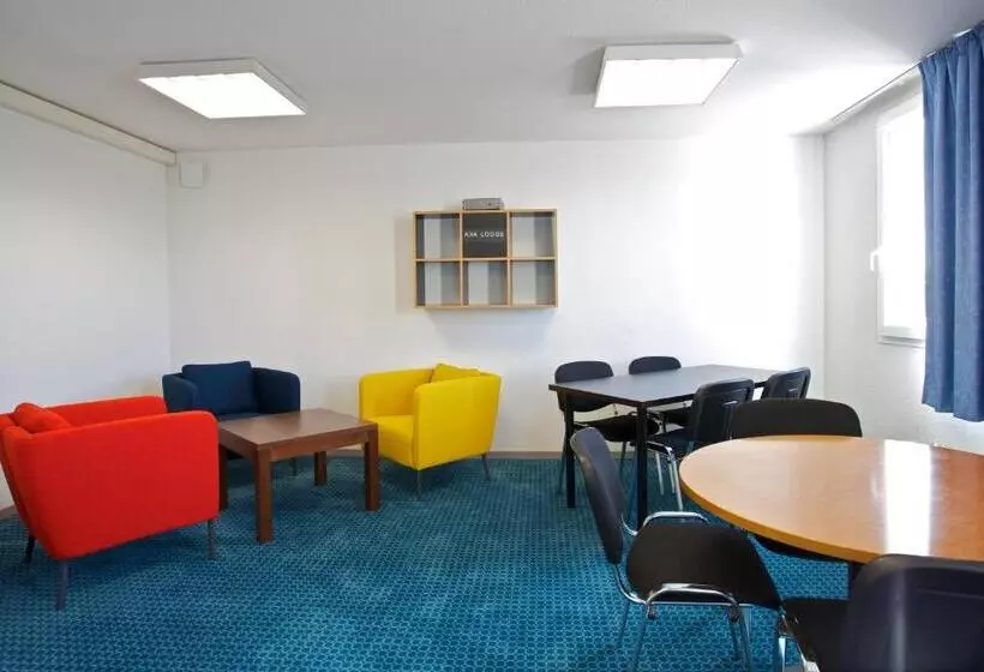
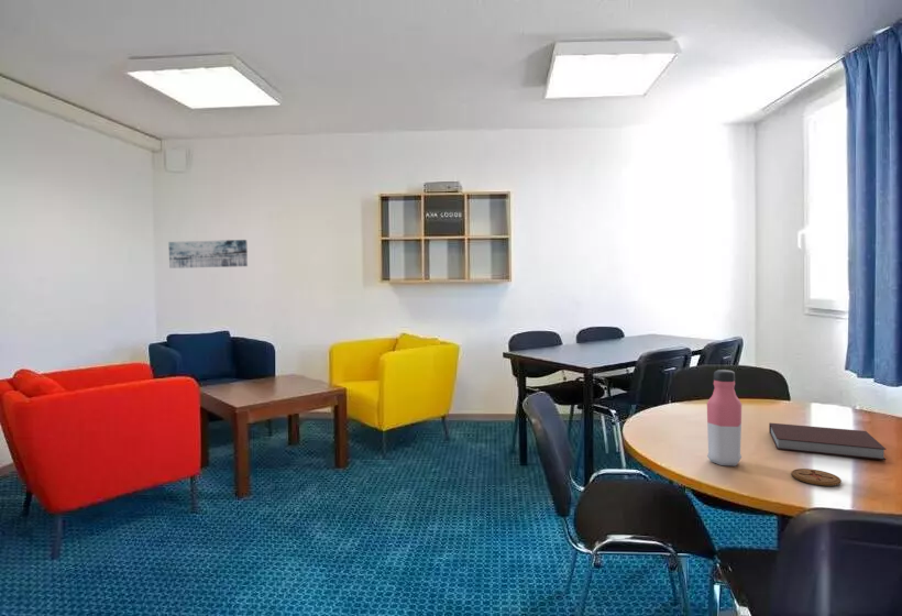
+ water bottle (724, 416)
+ coaster (815, 476)
+ notebook (822, 439)
+ wall art (208, 254)
